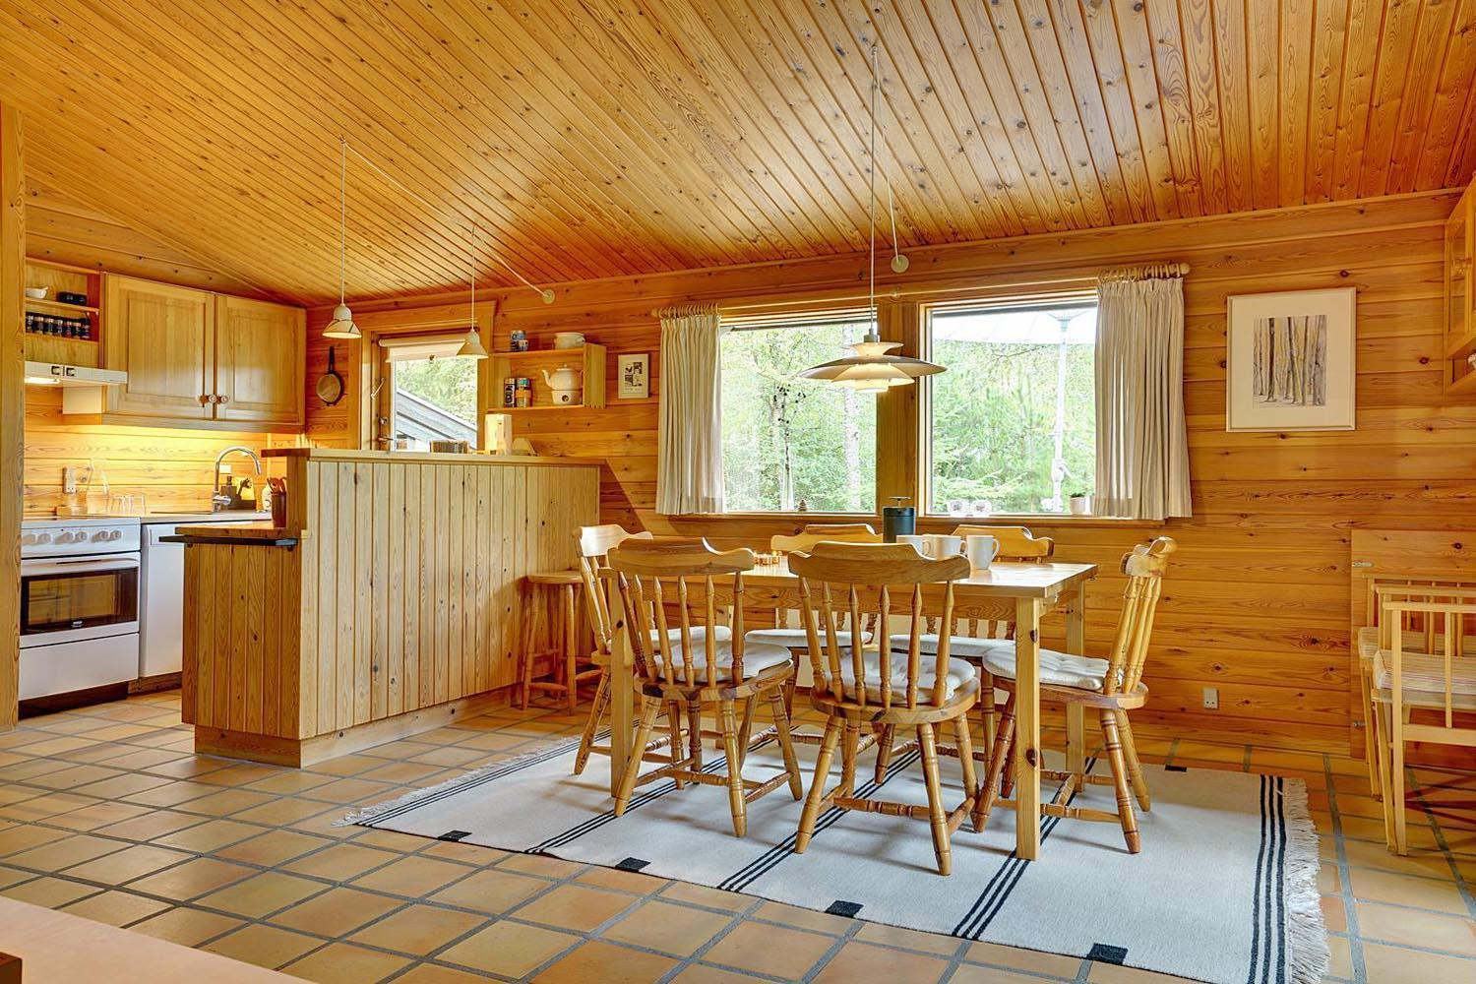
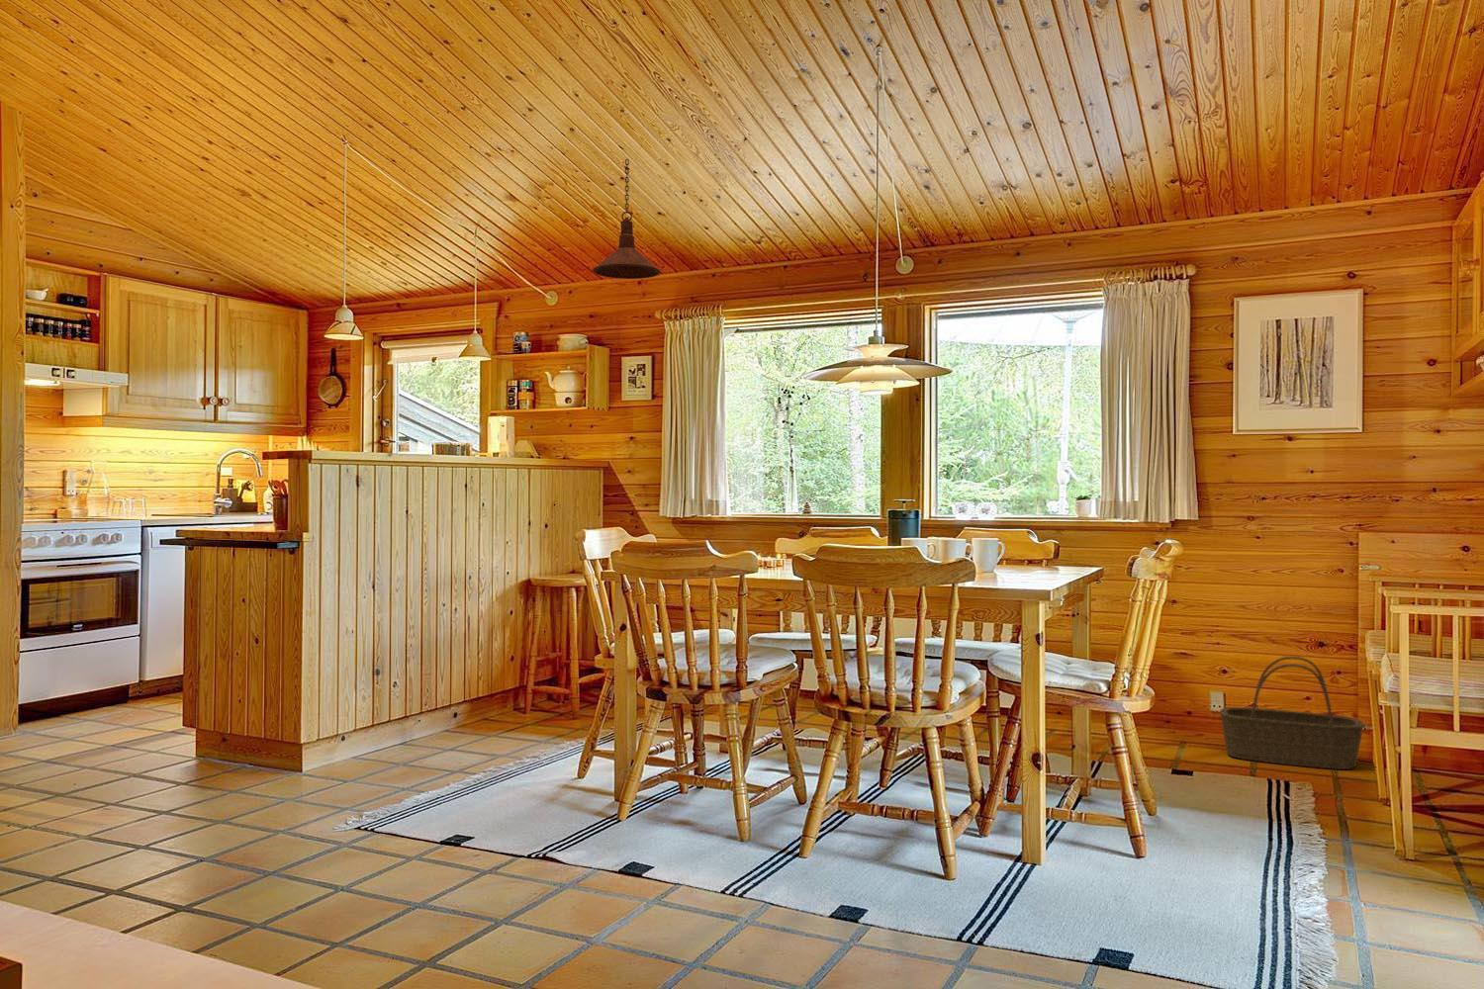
+ basket (1289, 711)
+ pendant light (626, 213)
